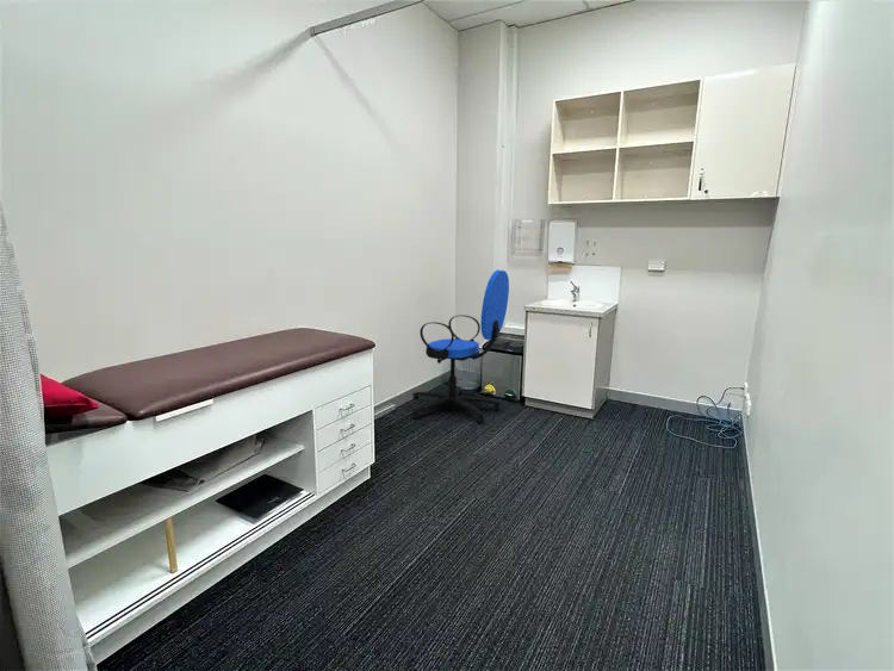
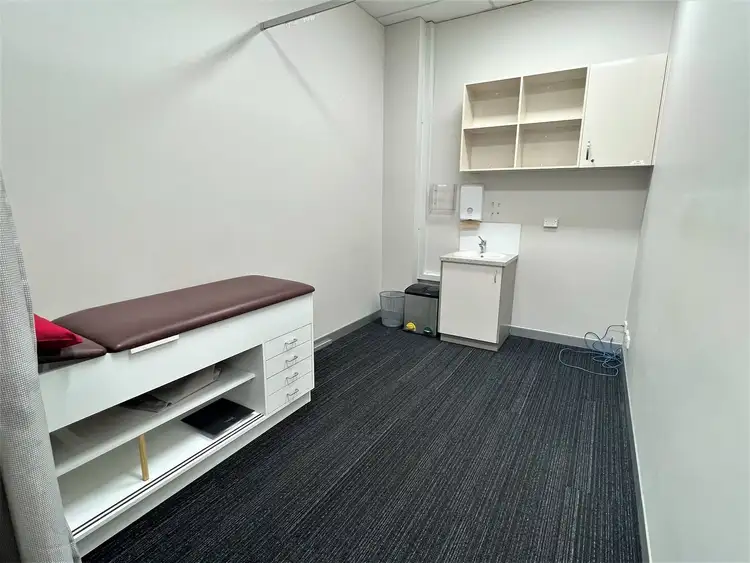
- office chair (453, 340)
